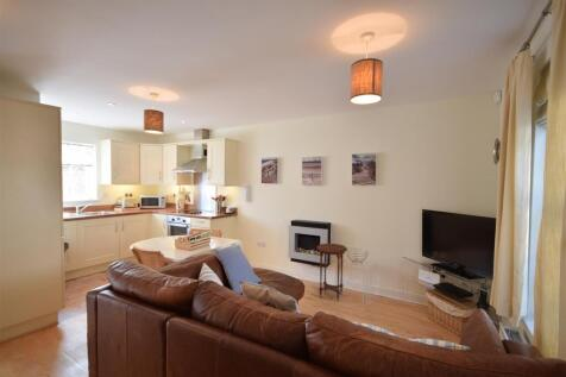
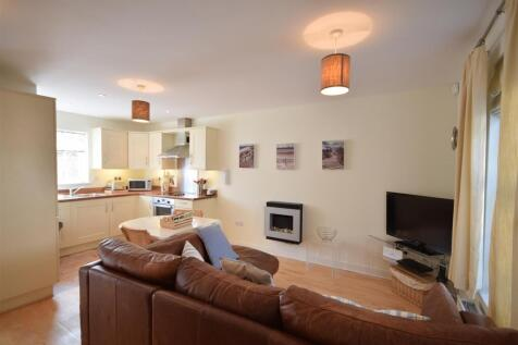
- side table (325, 271)
